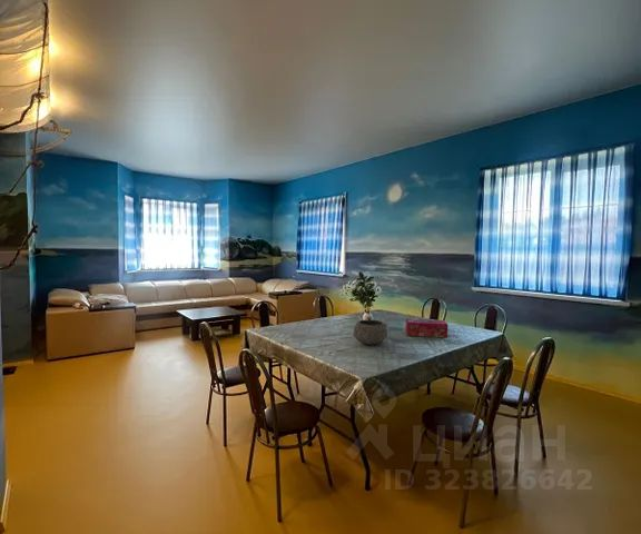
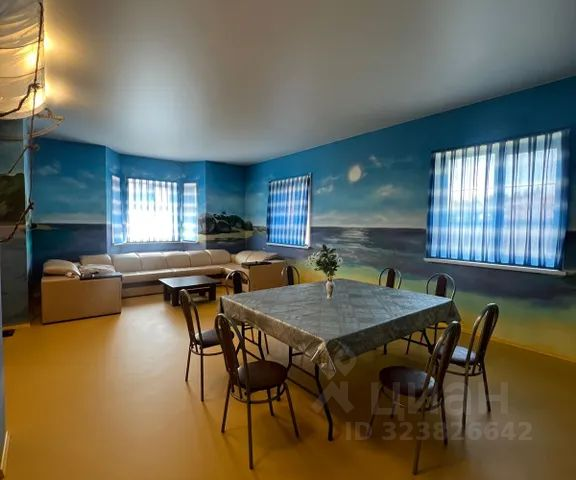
- bowl (369, 332)
- tissue box (425, 327)
